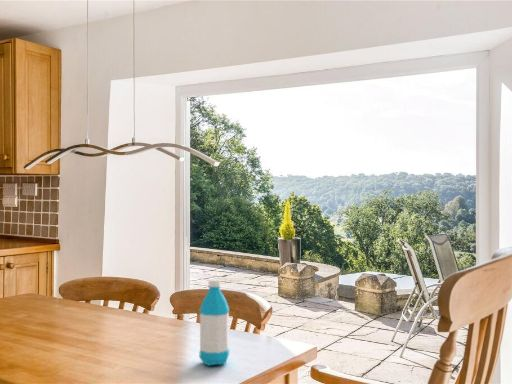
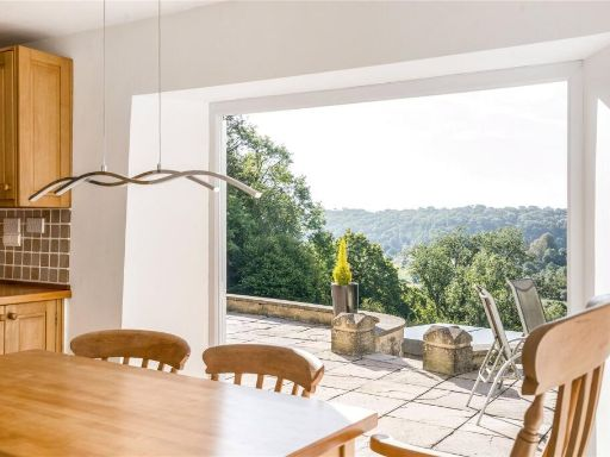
- water bottle (214, 321)
